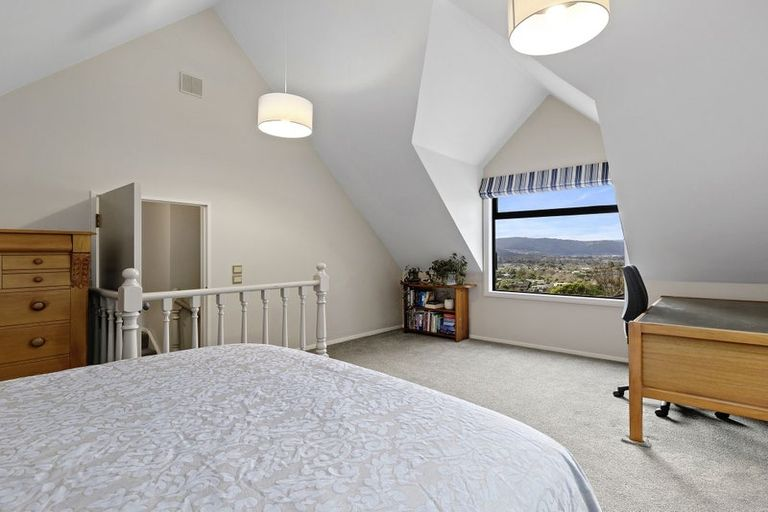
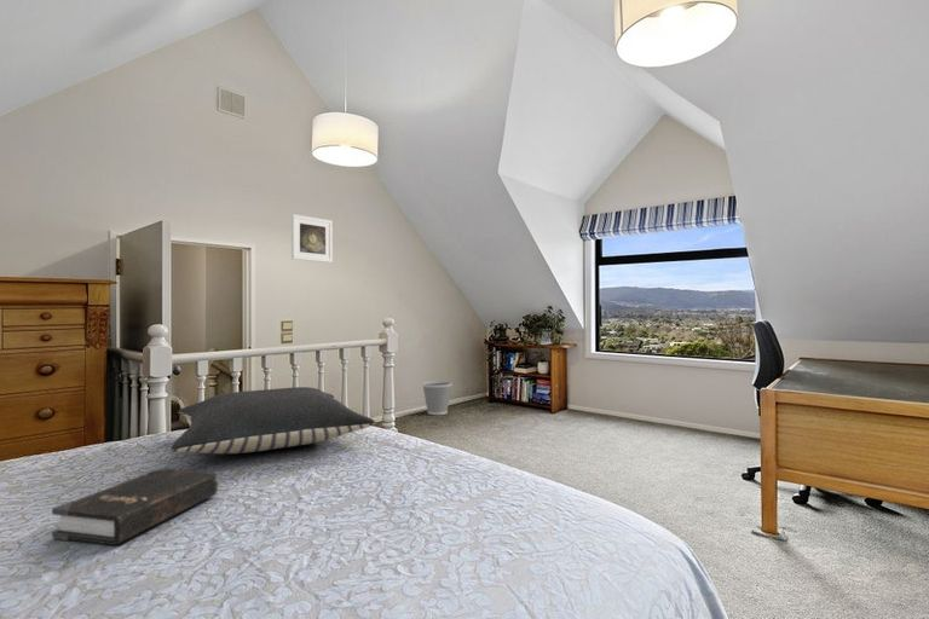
+ hardback book (143, 502)
+ wastebasket (437, 398)
+ pillow (271, 416)
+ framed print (312, 238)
